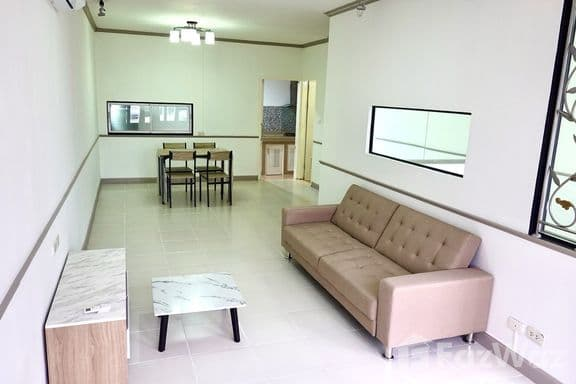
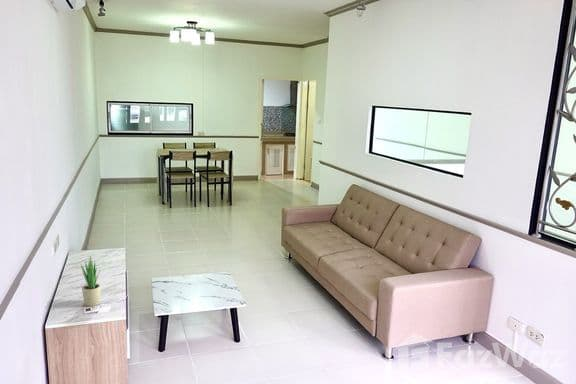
+ potted plant (91, 278)
